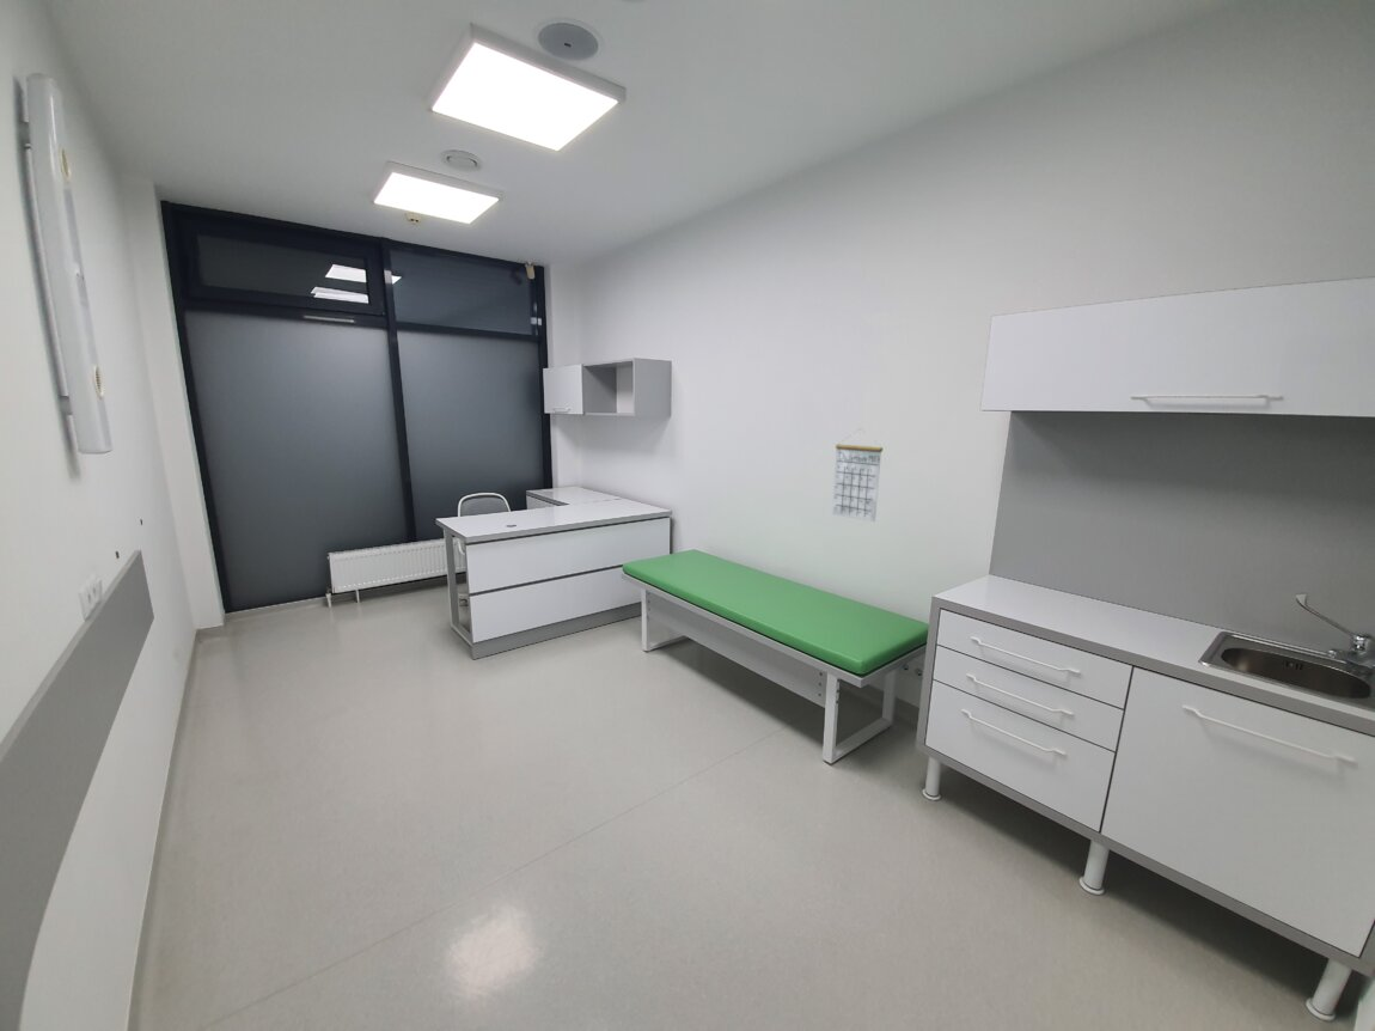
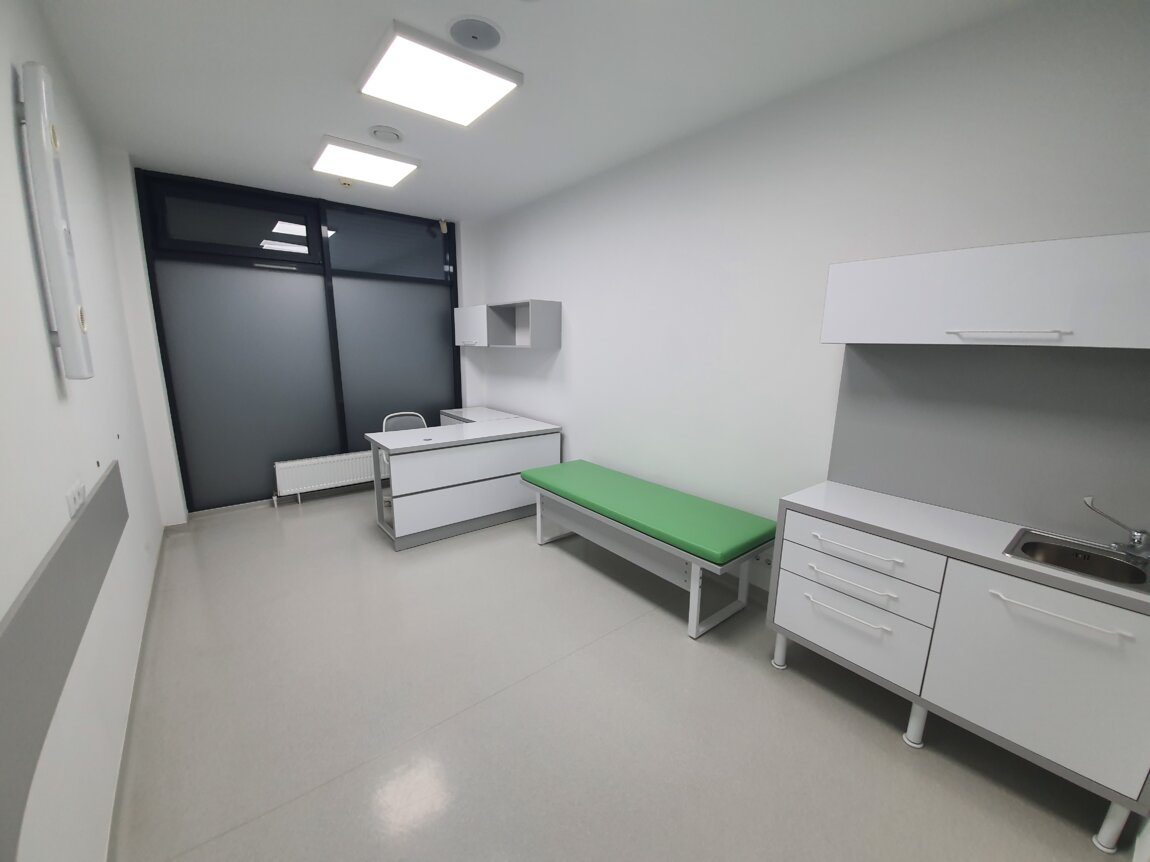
- calendar (856, 474)
